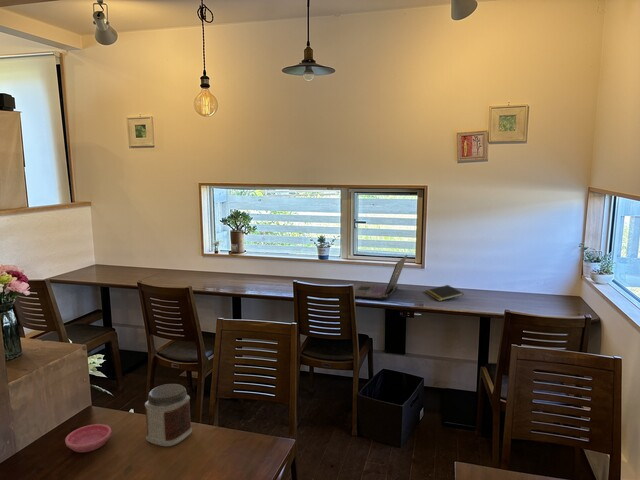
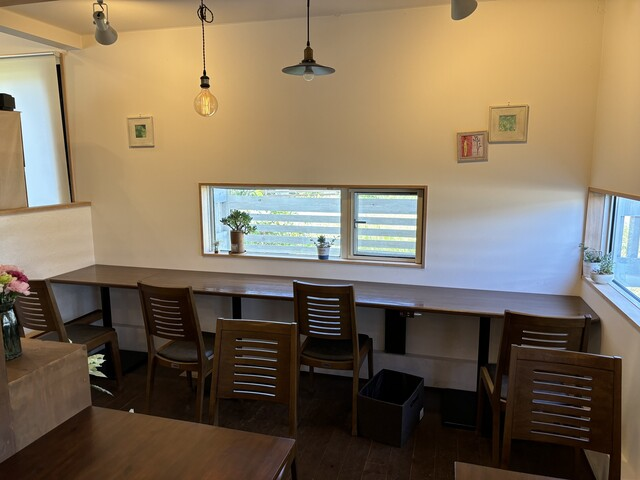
- saucer (89, 439)
- notepad (443, 292)
- laptop (378, 285)
- jar (168, 413)
